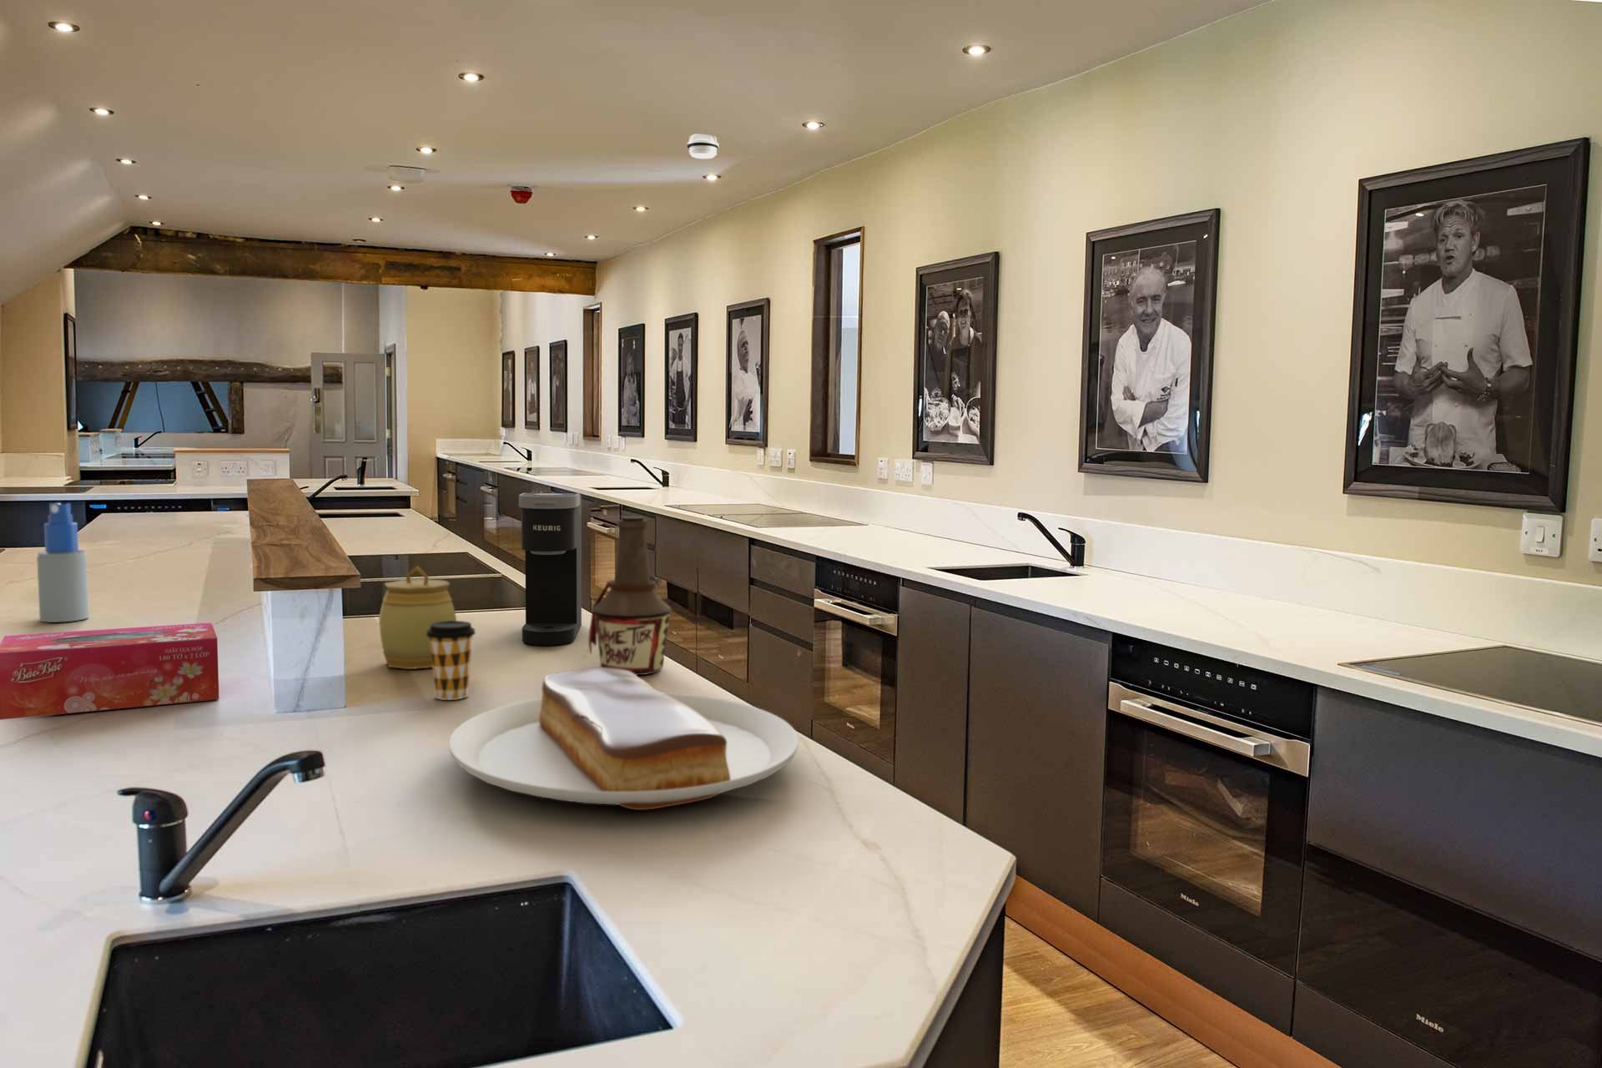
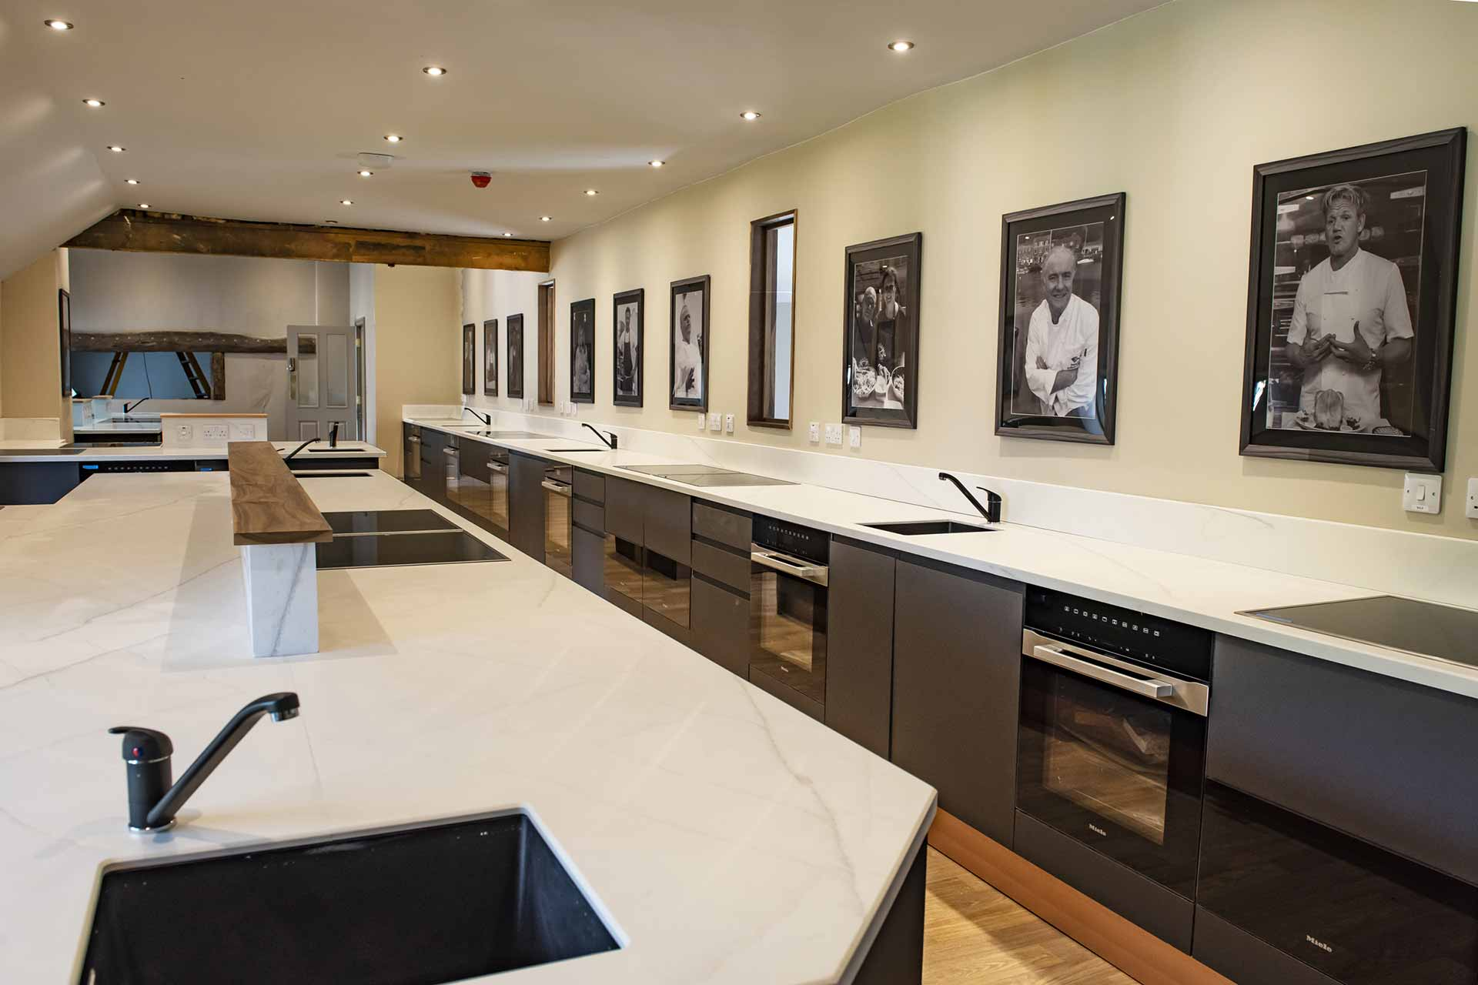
- jar (417, 614)
- coffee cup (452, 660)
- tissue box (112, 668)
- smoke detector (702, 145)
- coffee maker (552, 563)
- bottle (627, 594)
- spray bottle (62, 560)
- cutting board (626, 728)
